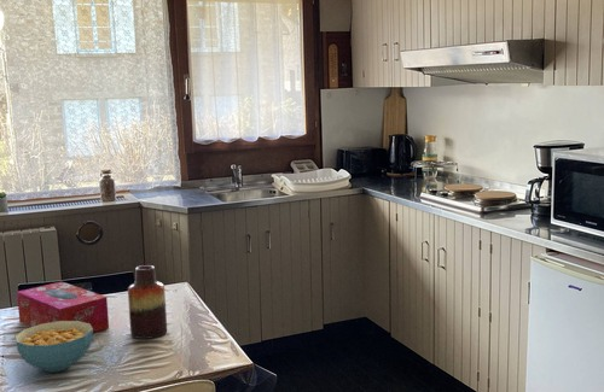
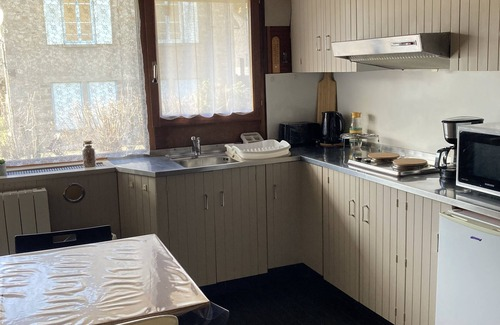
- vase (146, 299)
- tissue box (62, 309)
- cereal bowl (56, 350)
